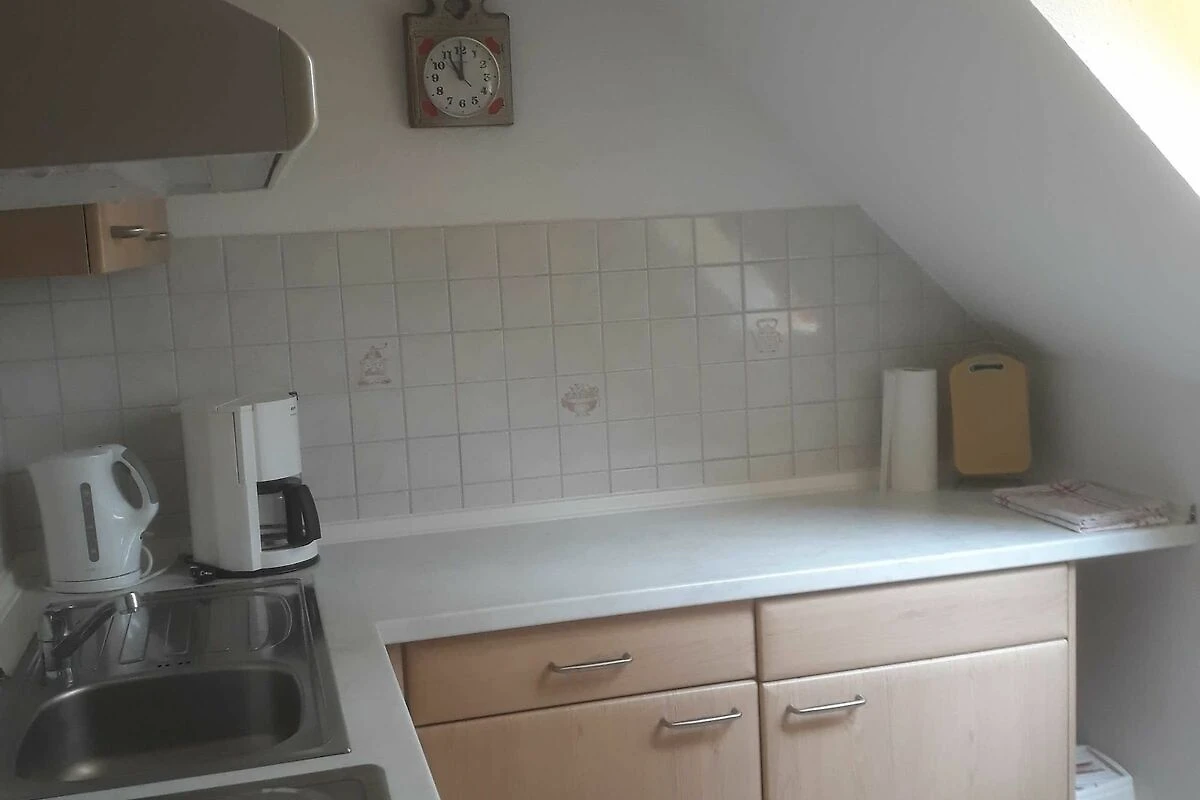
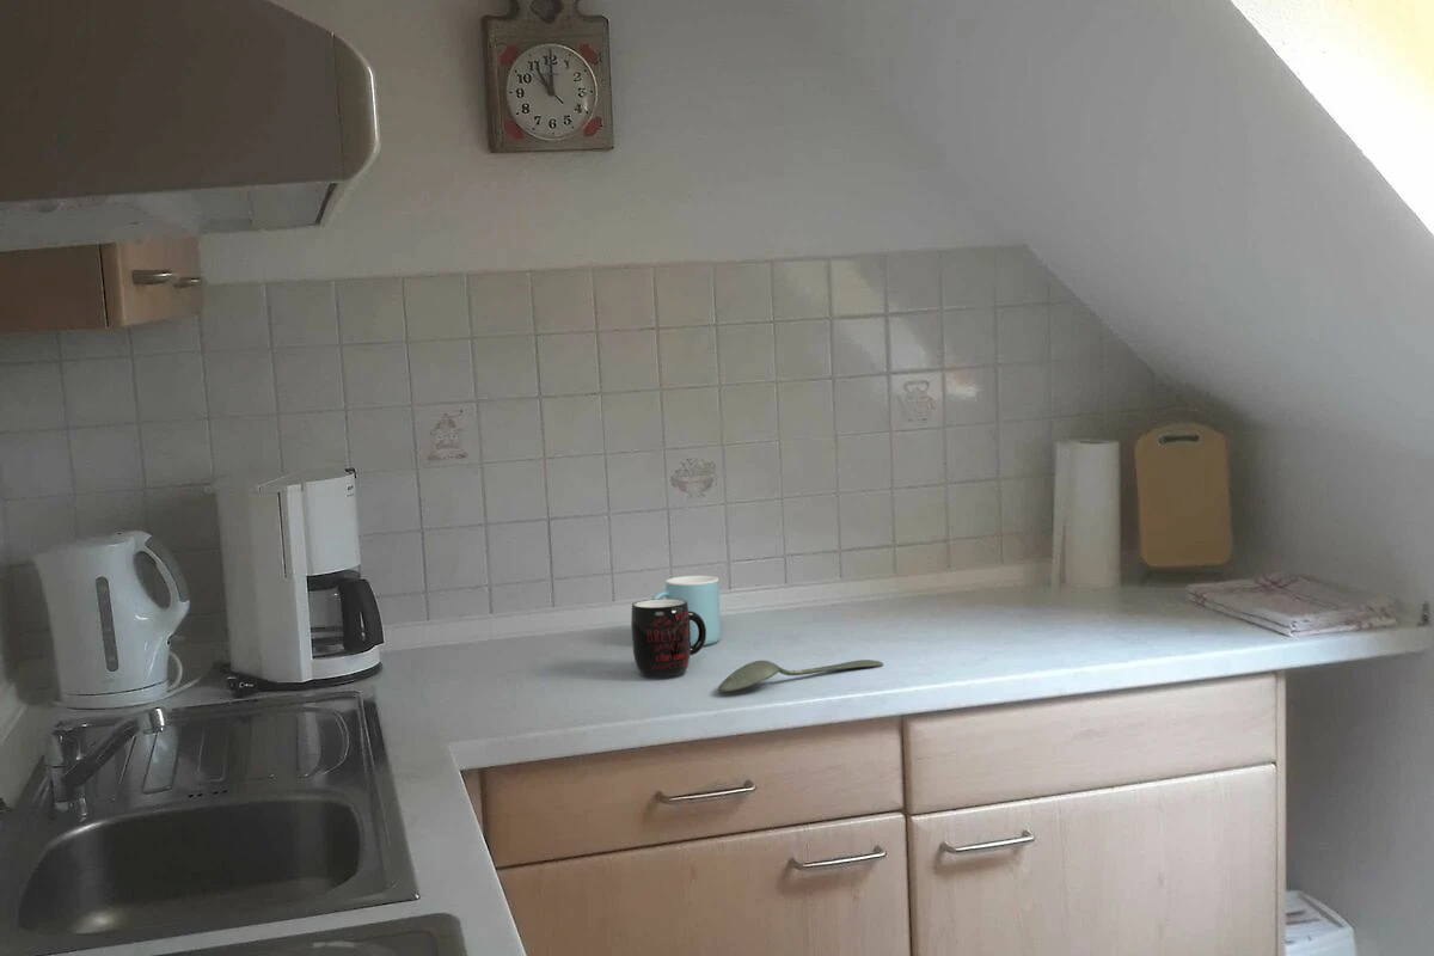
+ mug (688, 609)
+ mug (670, 636)
+ spoon (803, 669)
